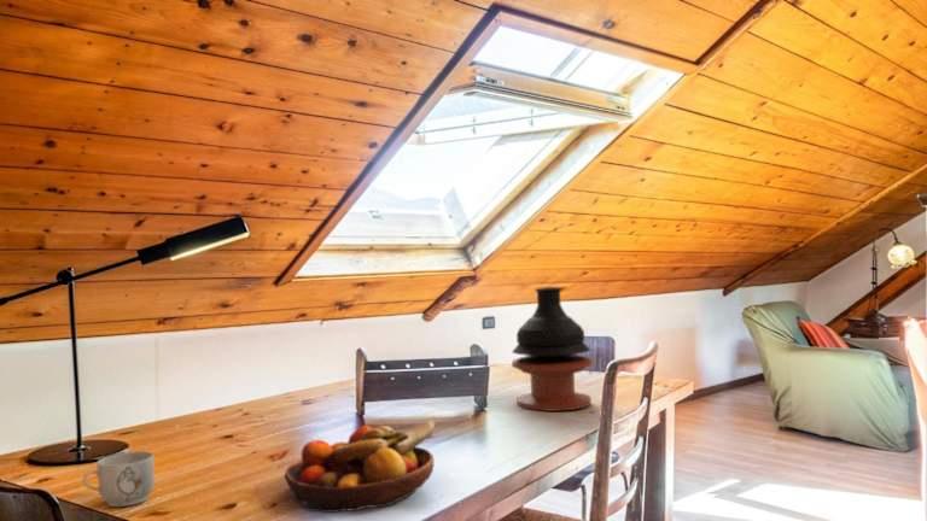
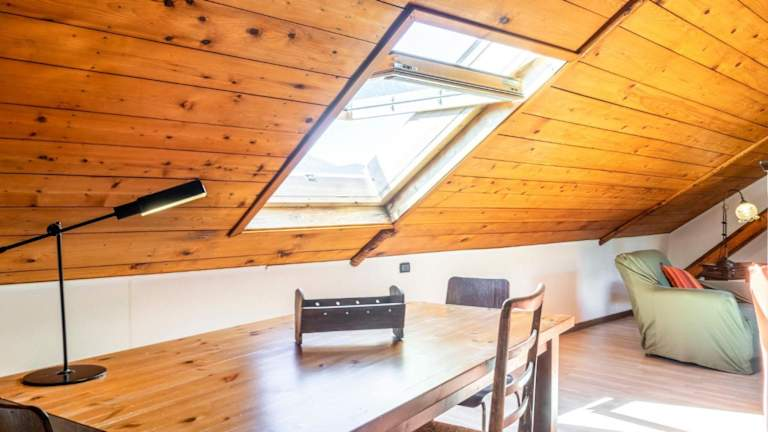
- fruit bowl (361, 456)
- mug (118, 480)
- vase (550, 345)
